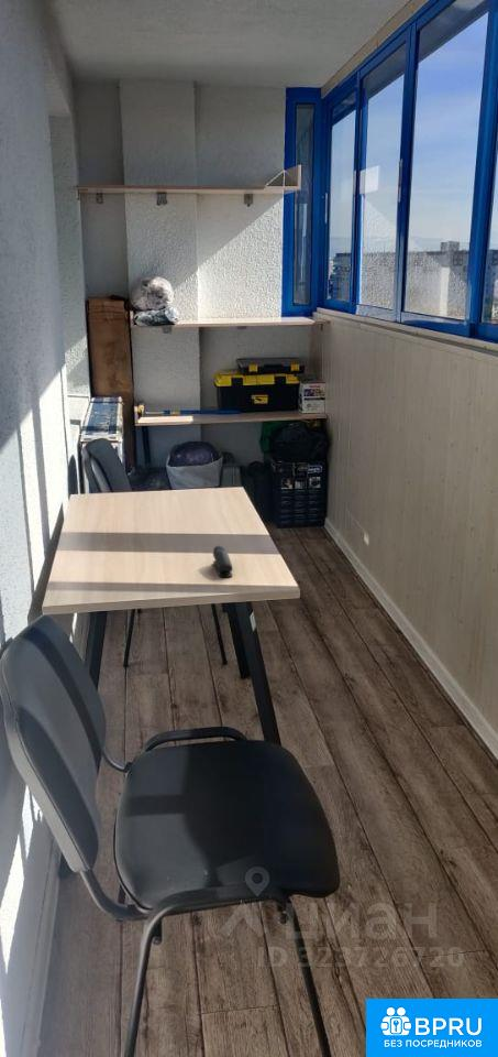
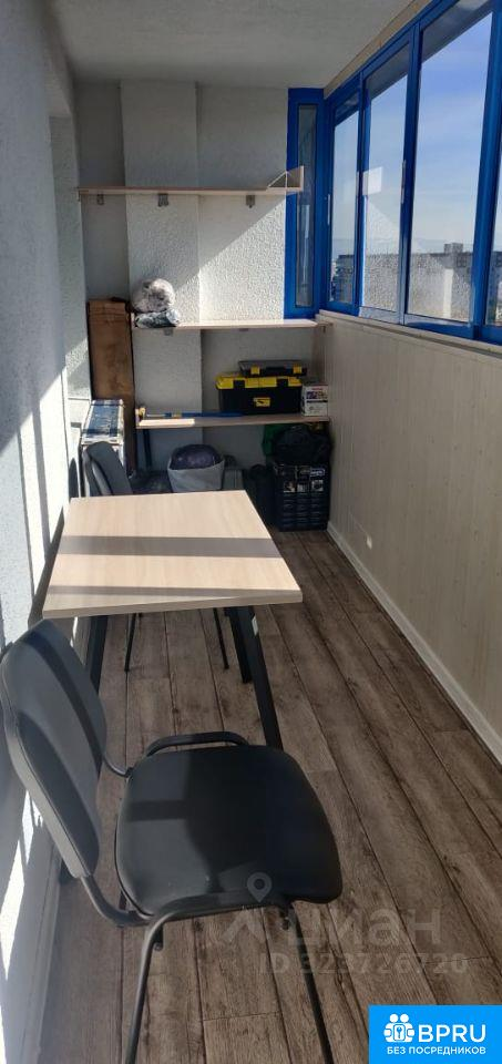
- stapler (222, 560)
